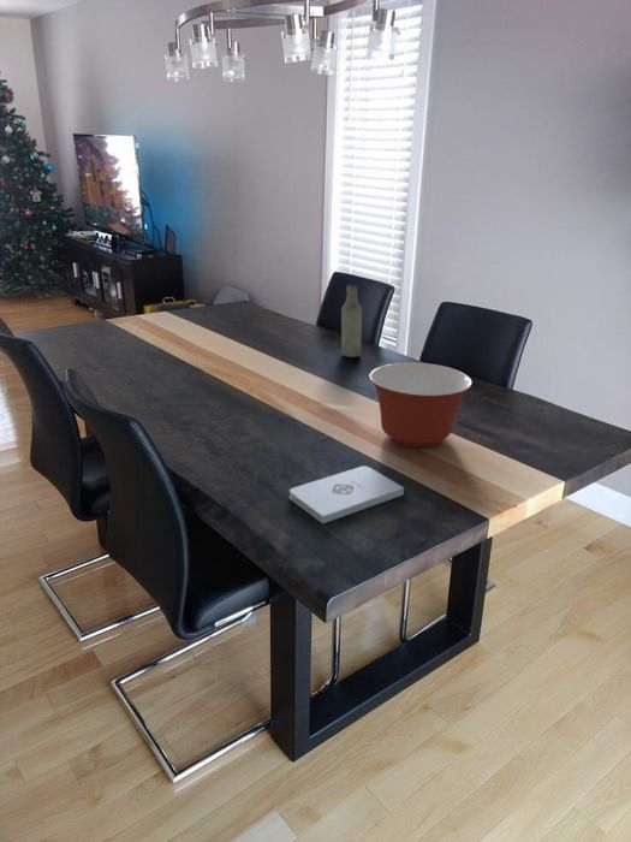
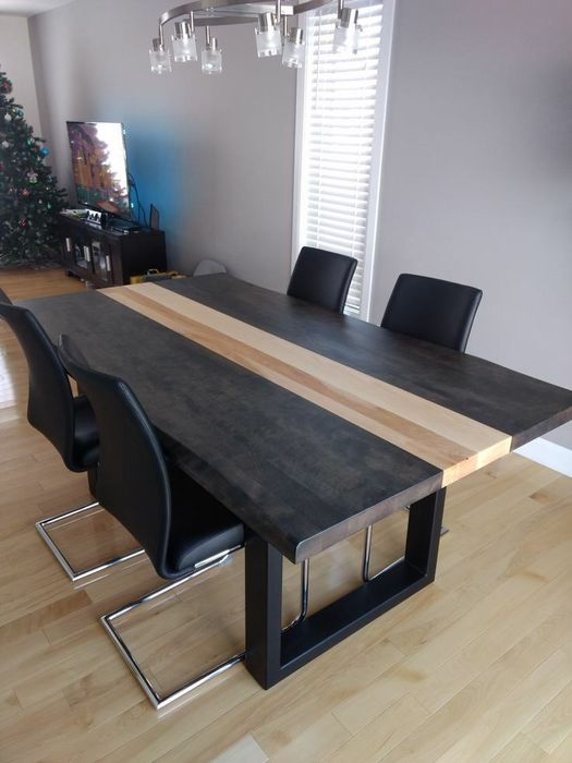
- notepad (345, 492)
- mixing bowl (417, 408)
- bottle (351, 320)
